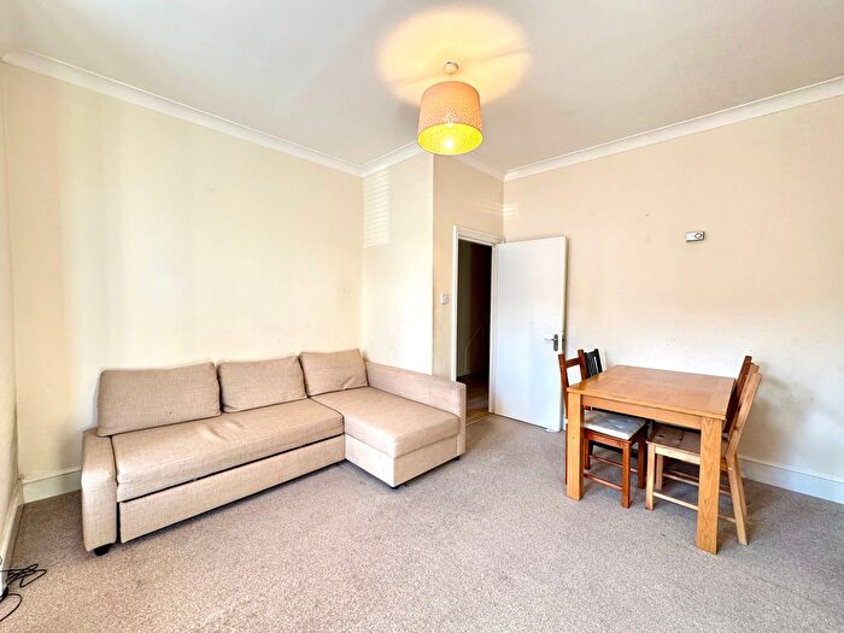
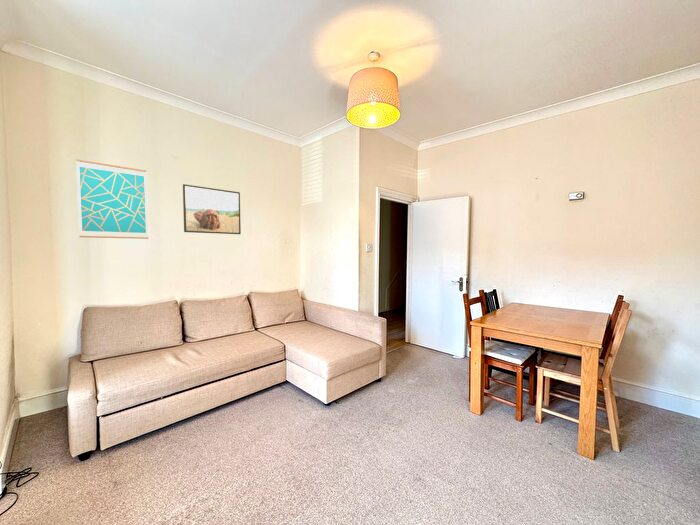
+ wall art (114, 201)
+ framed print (213, 211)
